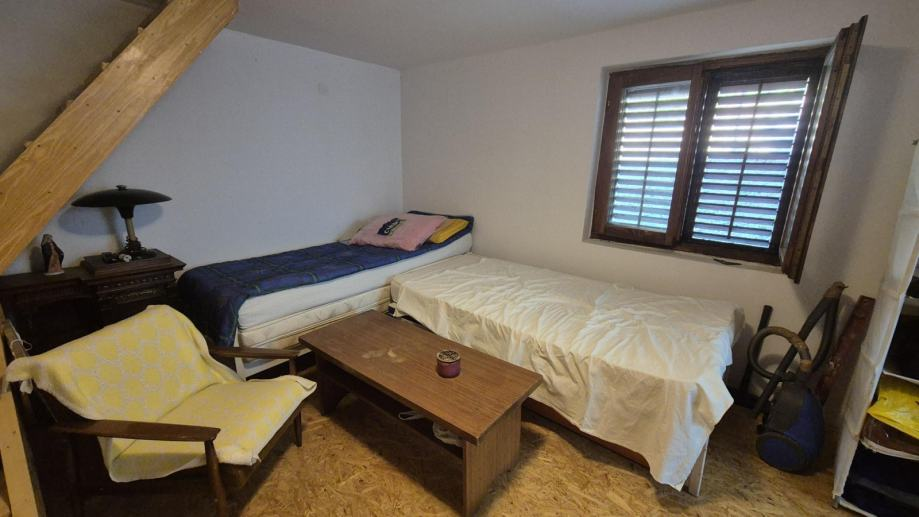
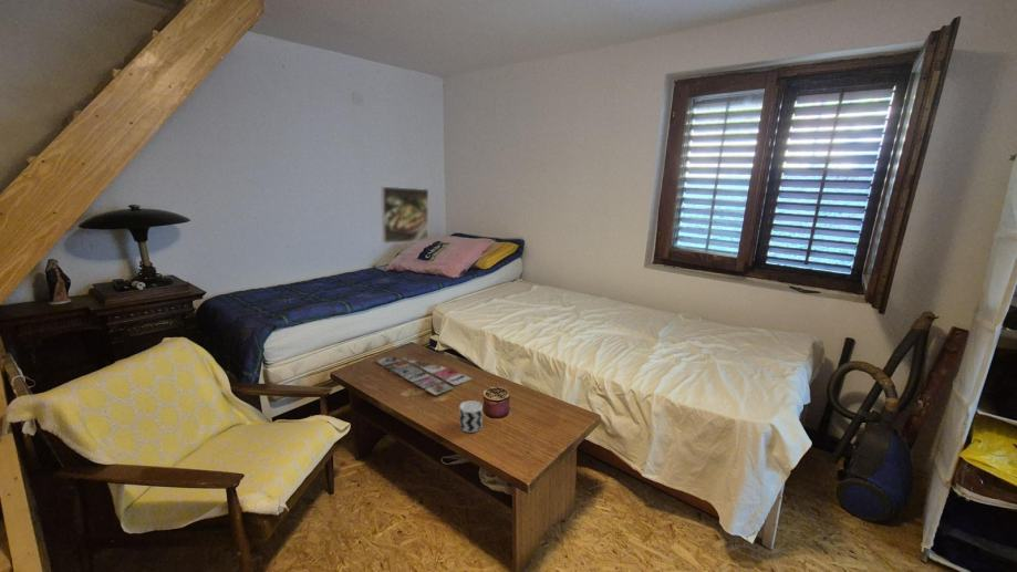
+ cup (468, 414)
+ magazine (421, 371)
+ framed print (406, 215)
